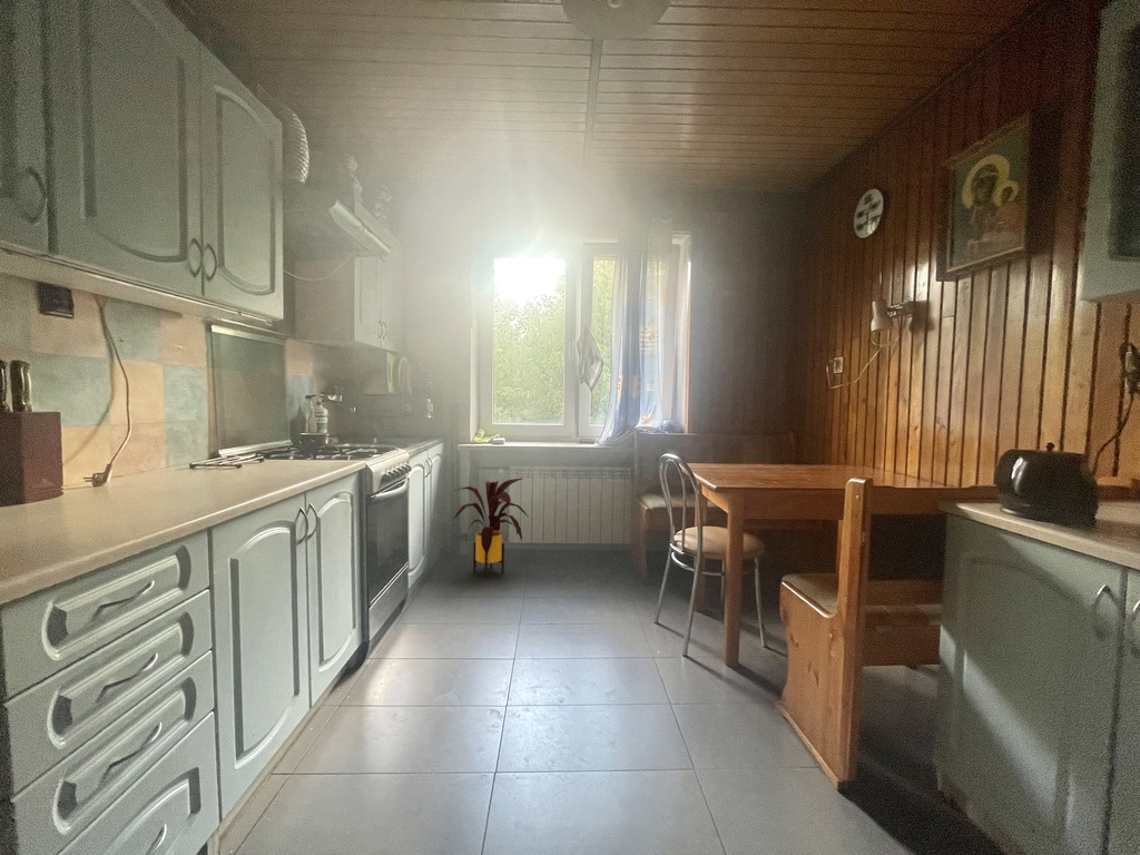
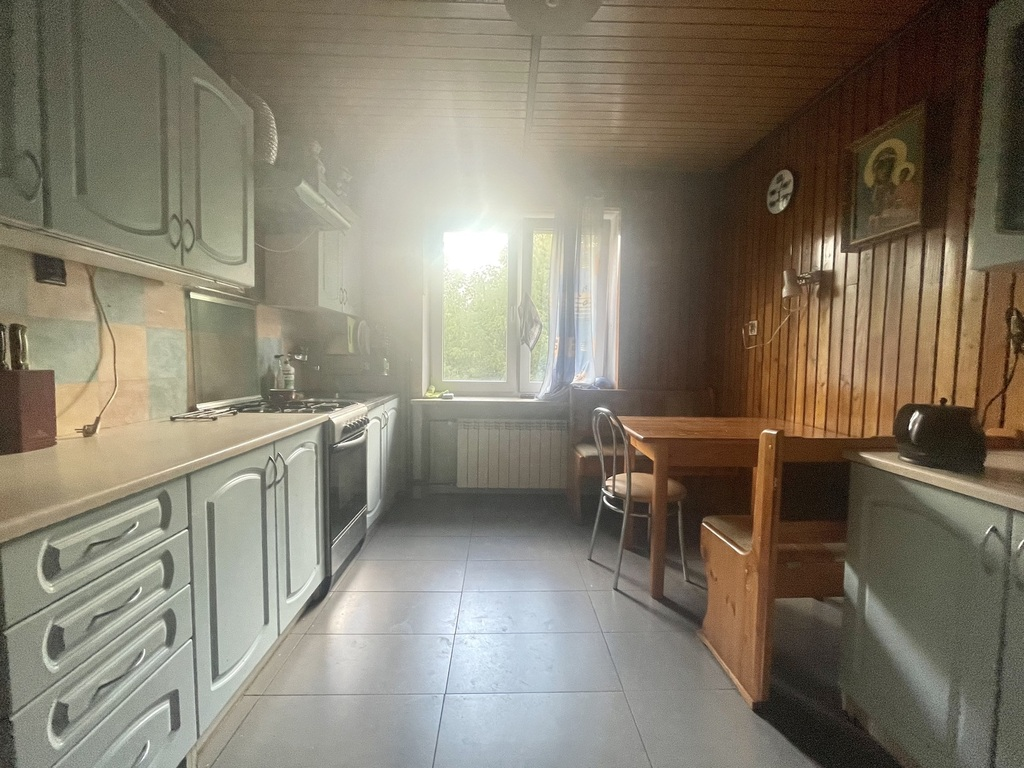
- house plant (488, 524)
